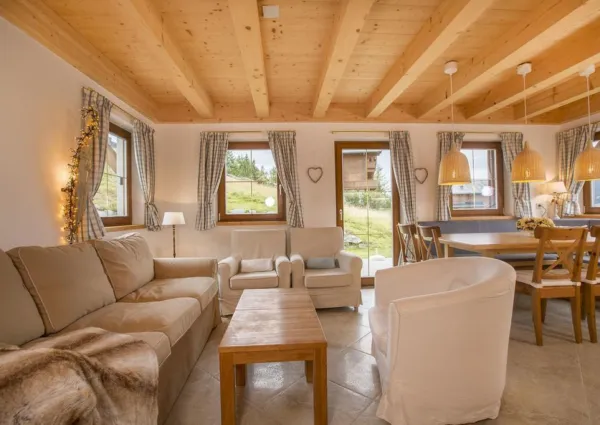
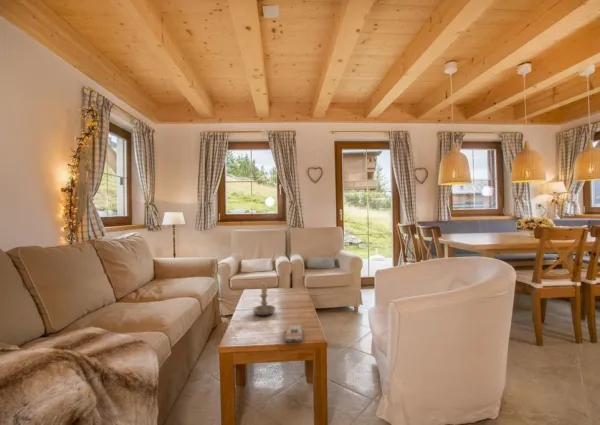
+ remote control (294, 333)
+ candle (264, 297)
